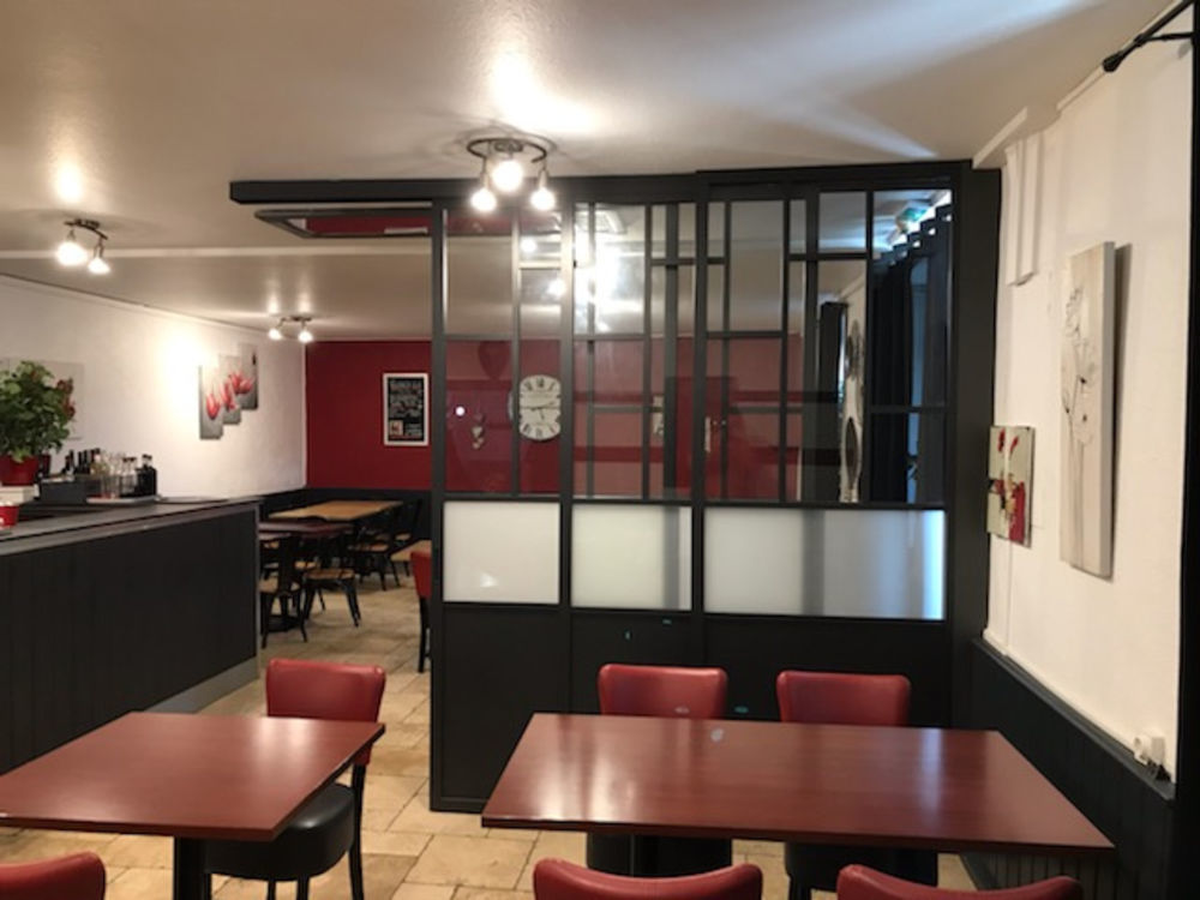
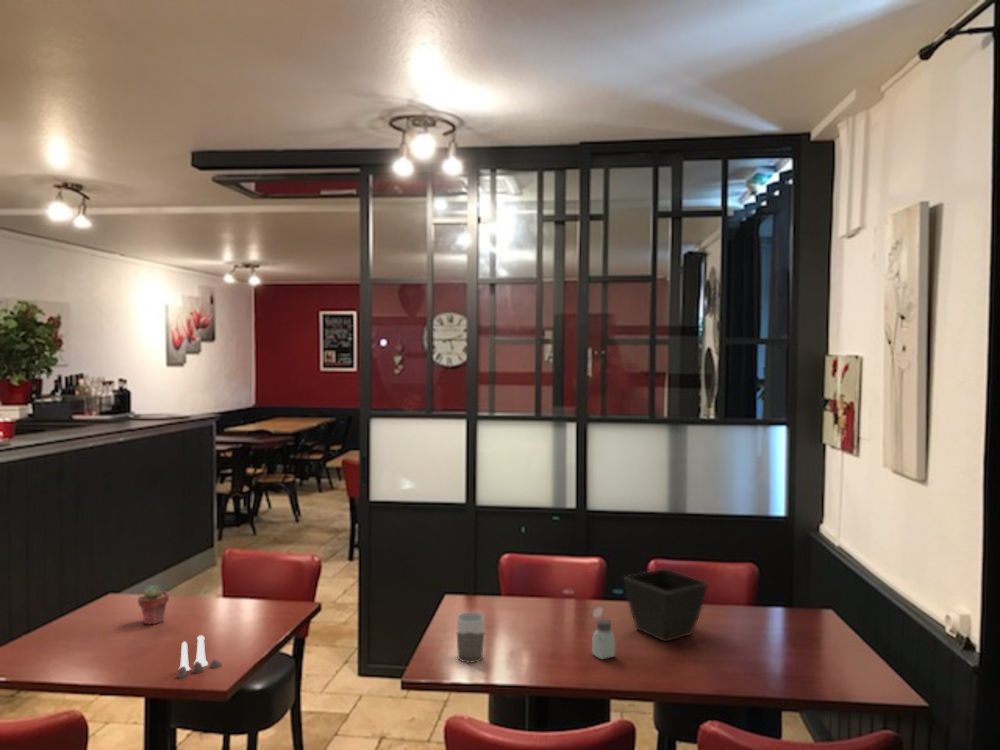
+ salt and pepper shaker set (197, 654)
+ potted succulent (153, 603)
+ mug (470, 634)
+ saltshaker (603, 638)
+ flower pot (664, 605)
